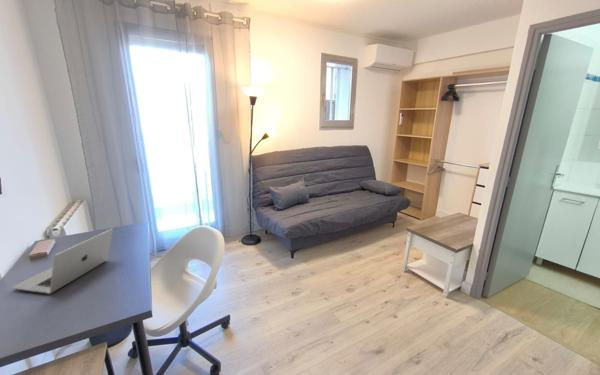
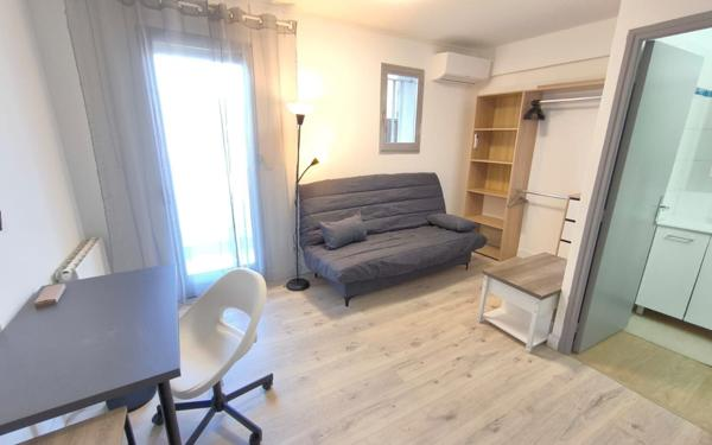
- laptop (66, 256)
